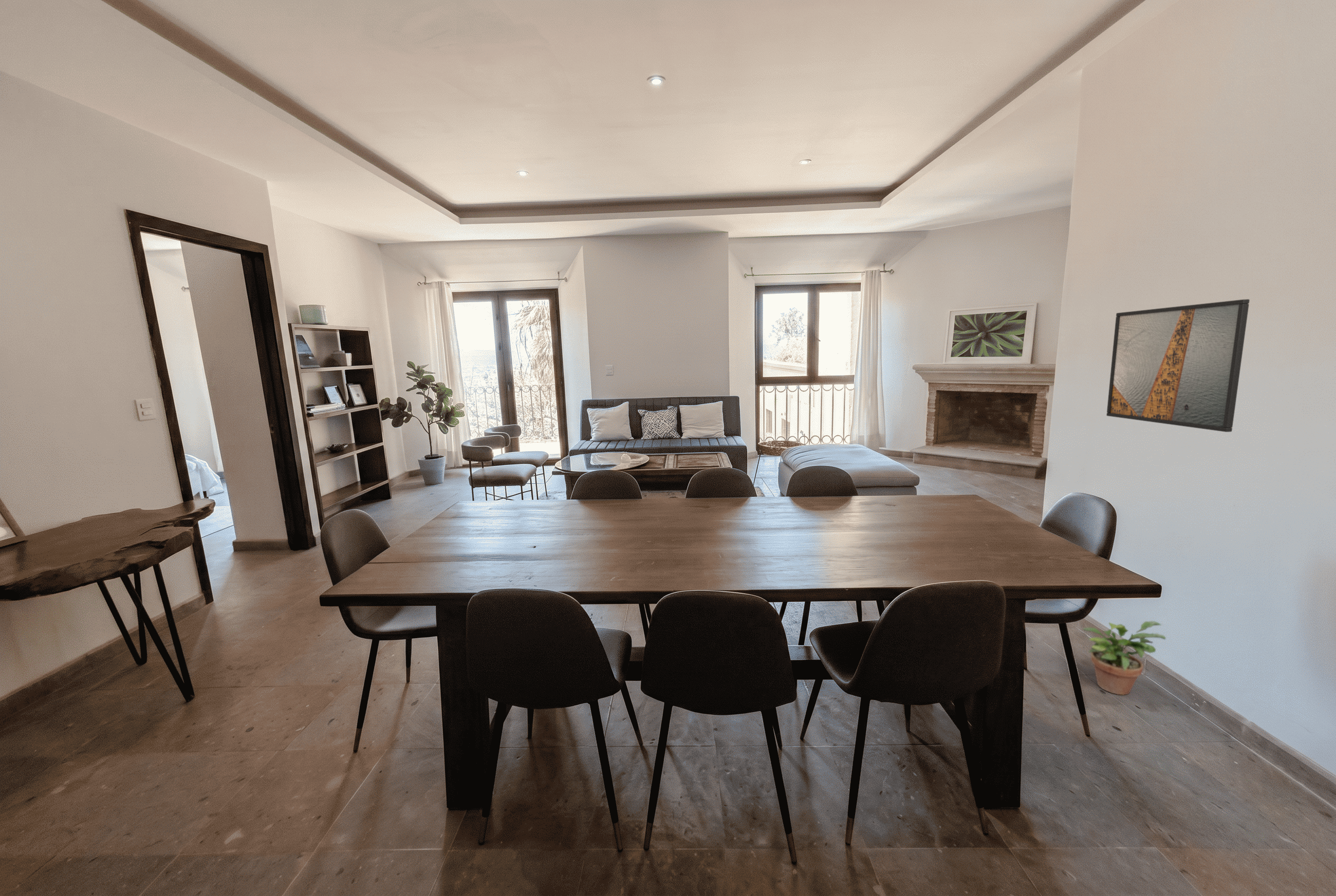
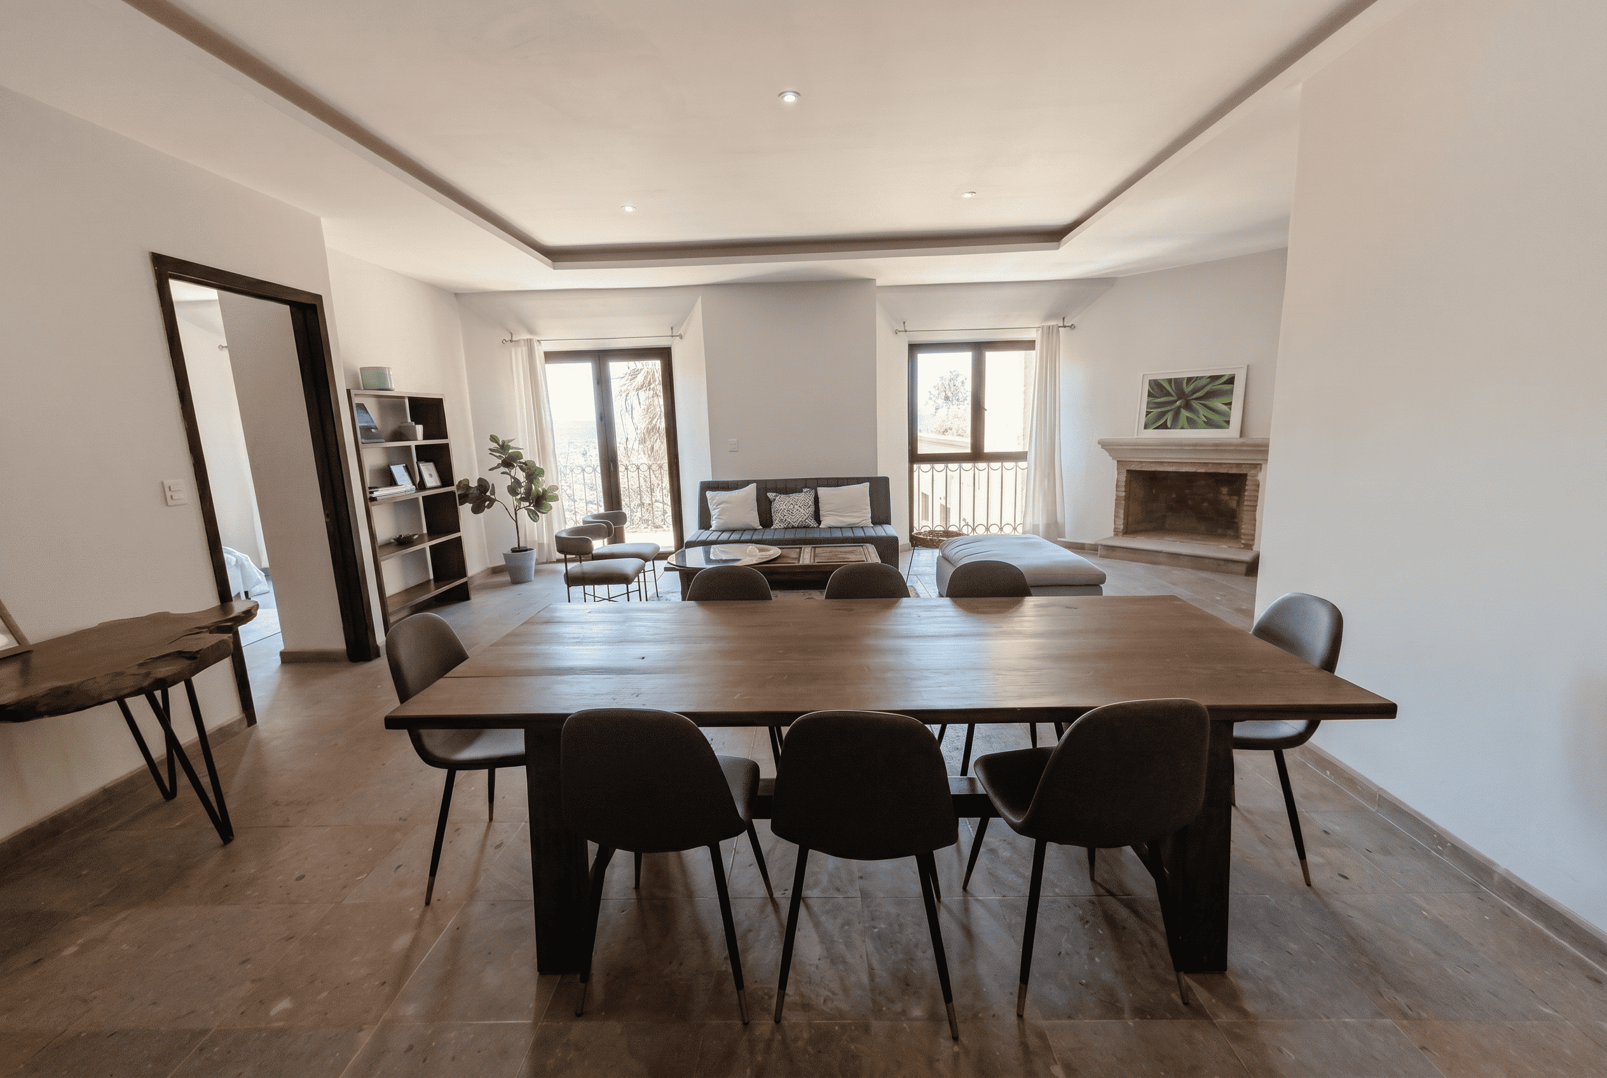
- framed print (1167, 366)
- potted plant (1119, 651)
